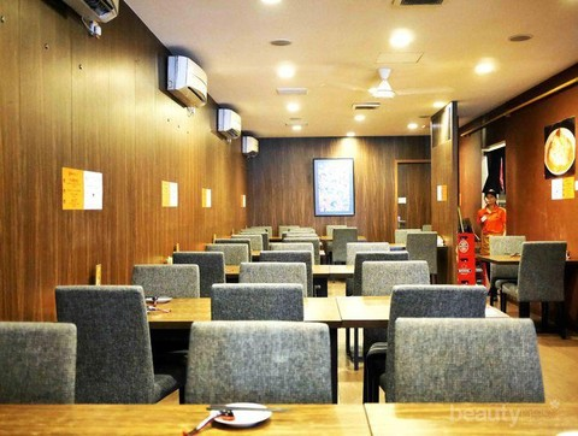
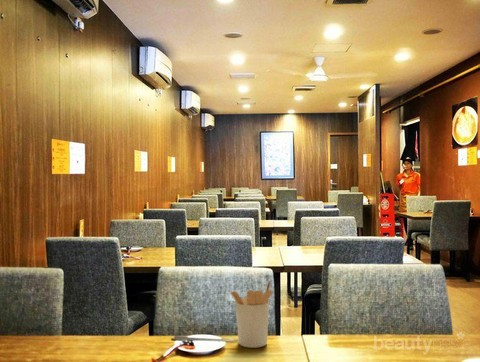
+ utensil holder (255, 314)
